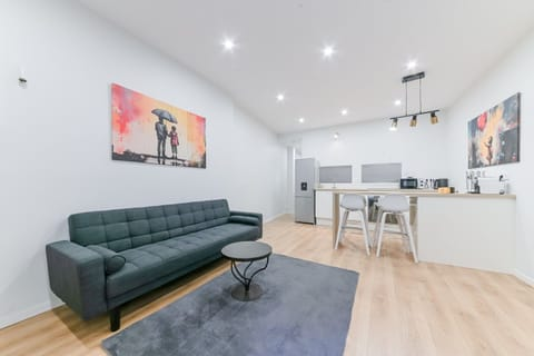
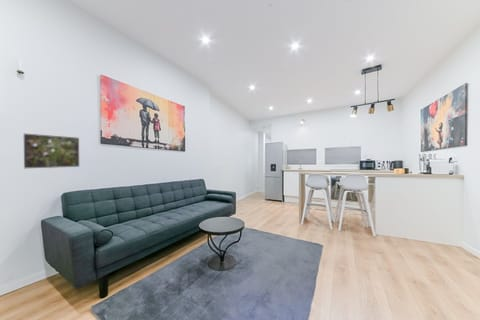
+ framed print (54, 151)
